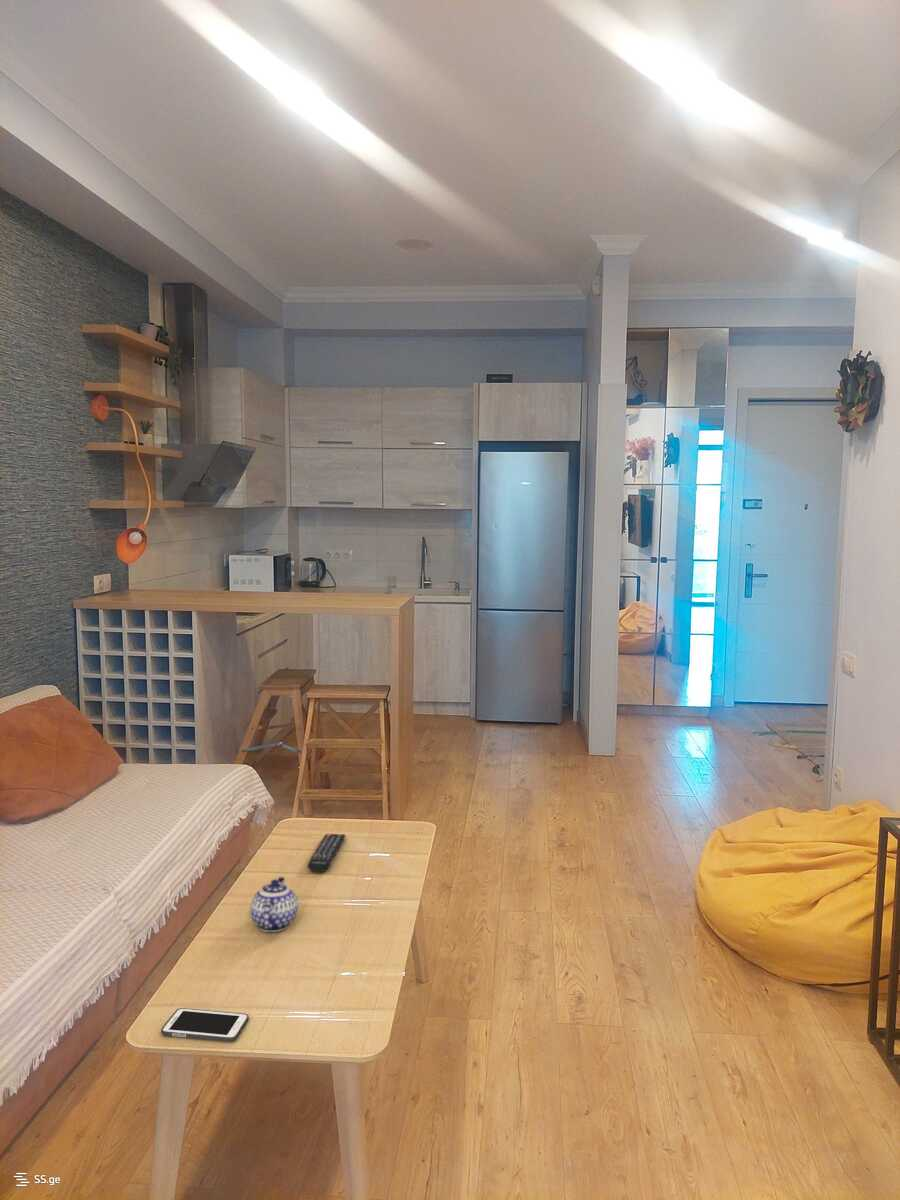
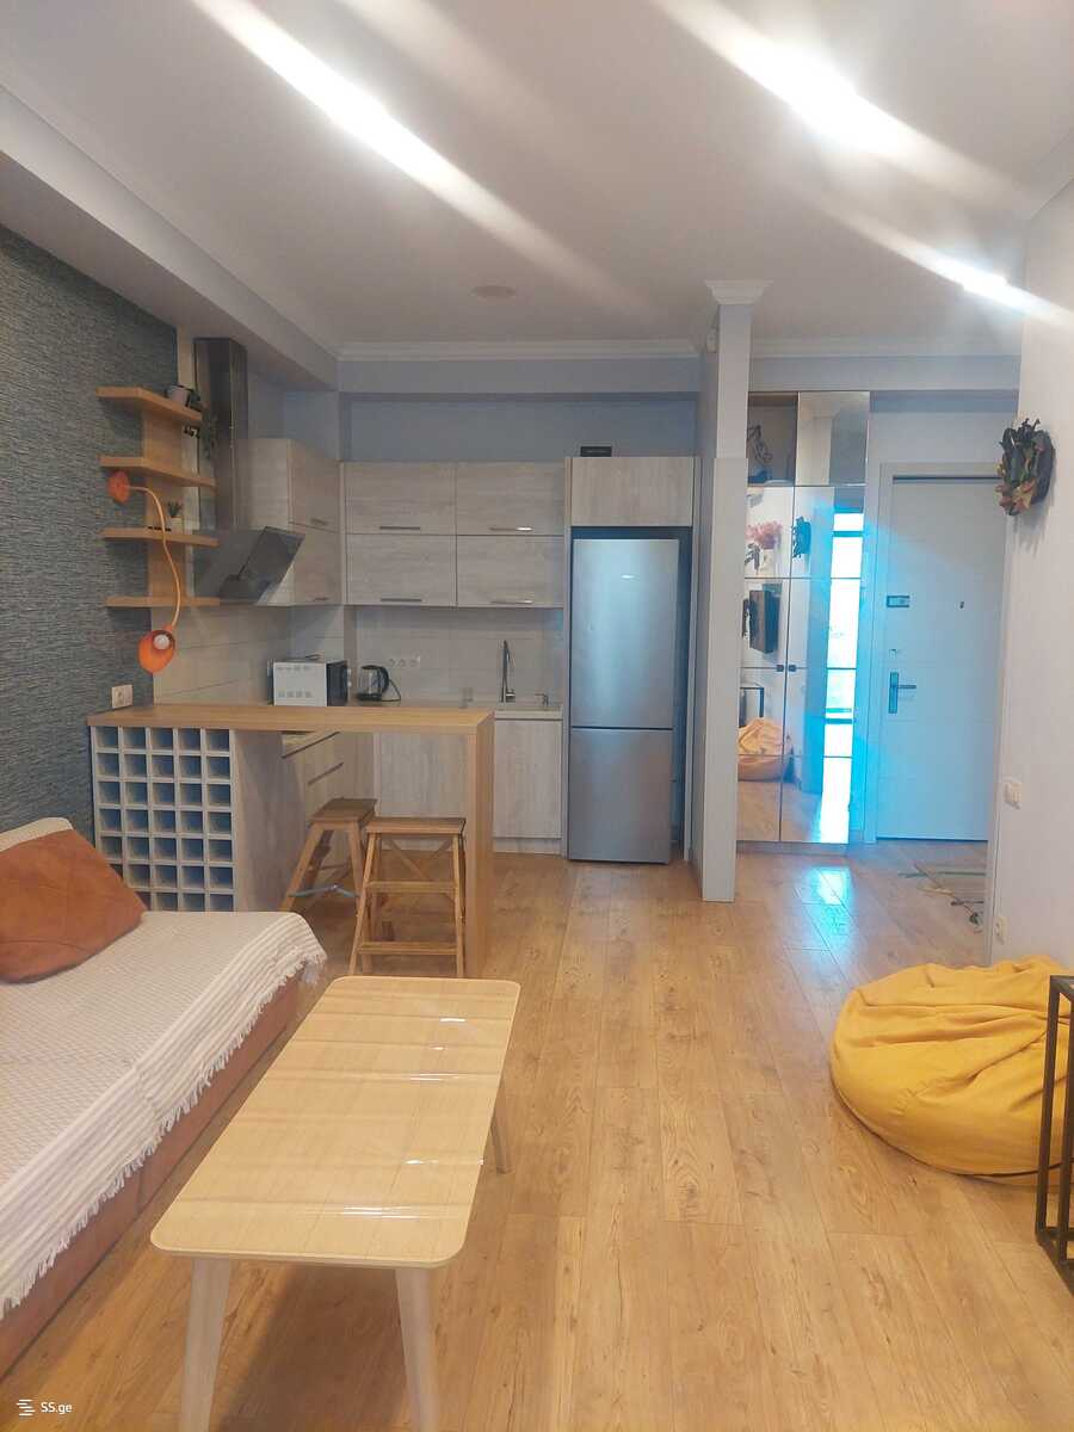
- teapot (274, 902)
- cell phone (205, 1024)
- remote control (327, 851)
